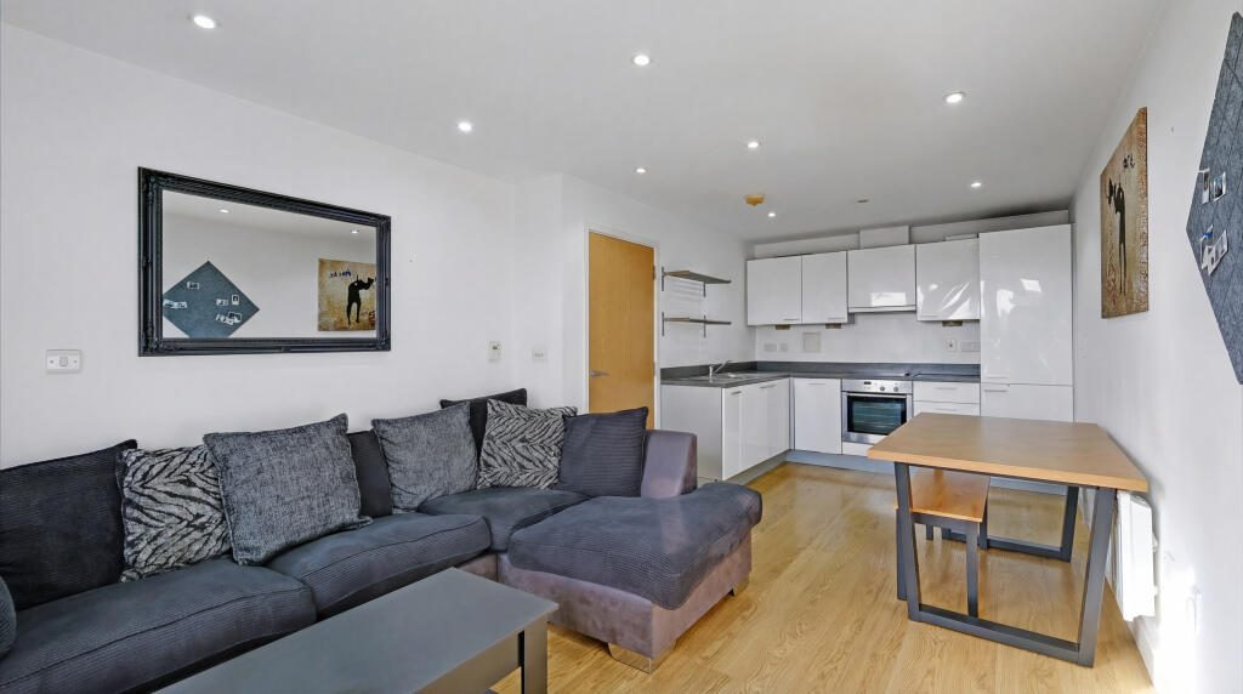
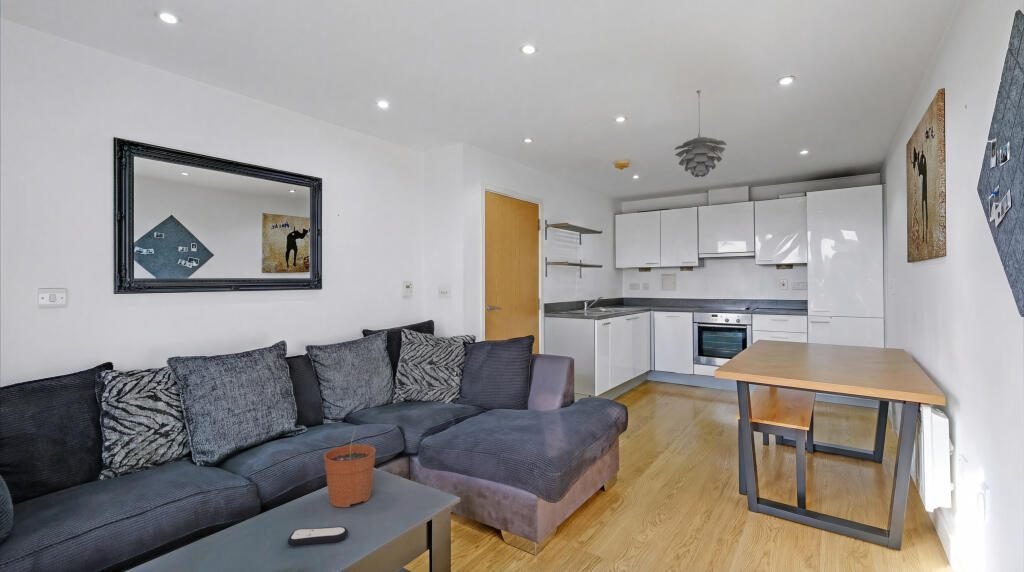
+ plant pot (350, 464)
+ pendant light (700, 133)
+ remote control (318, 535)
